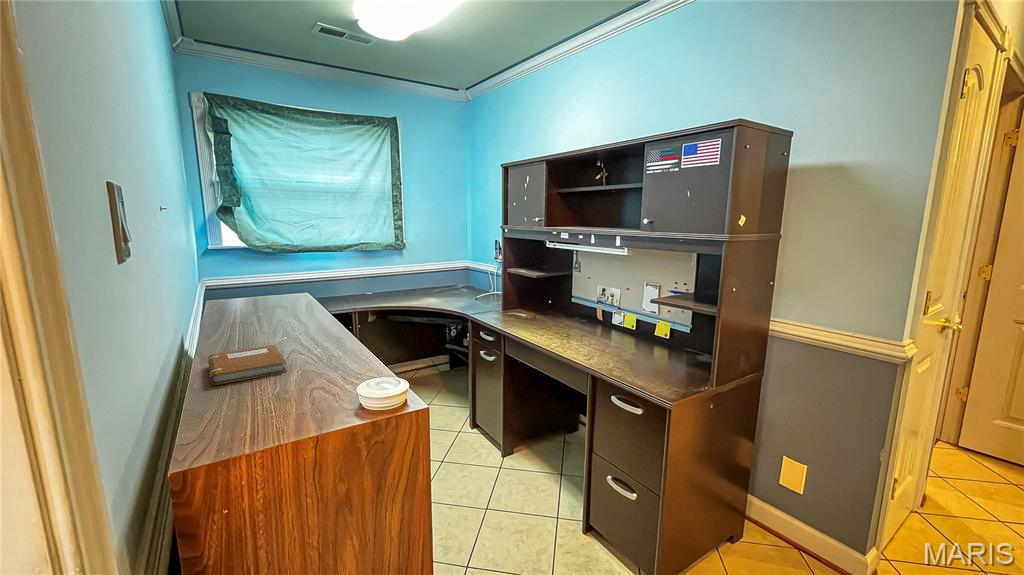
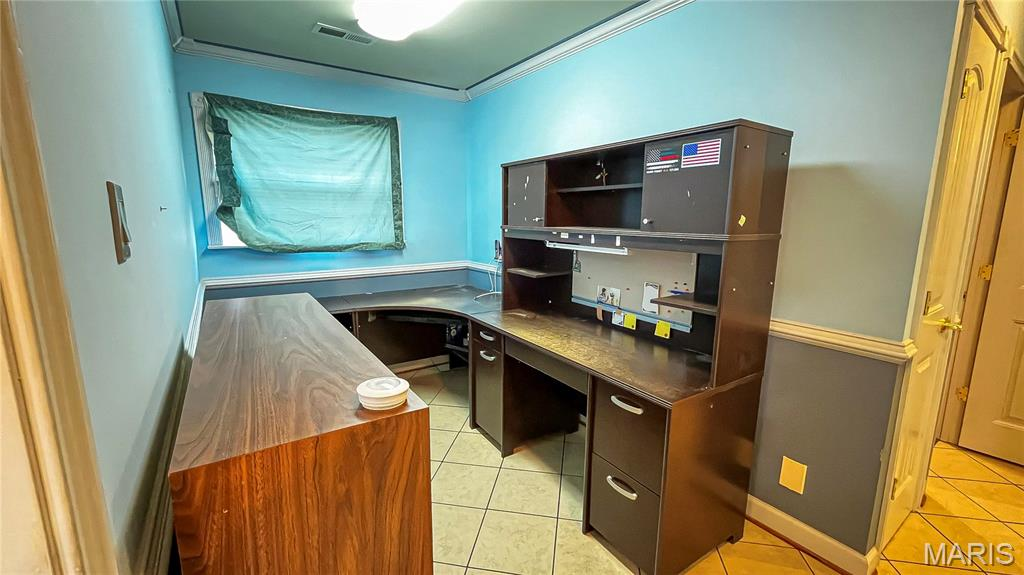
- notebook (245, 362)
